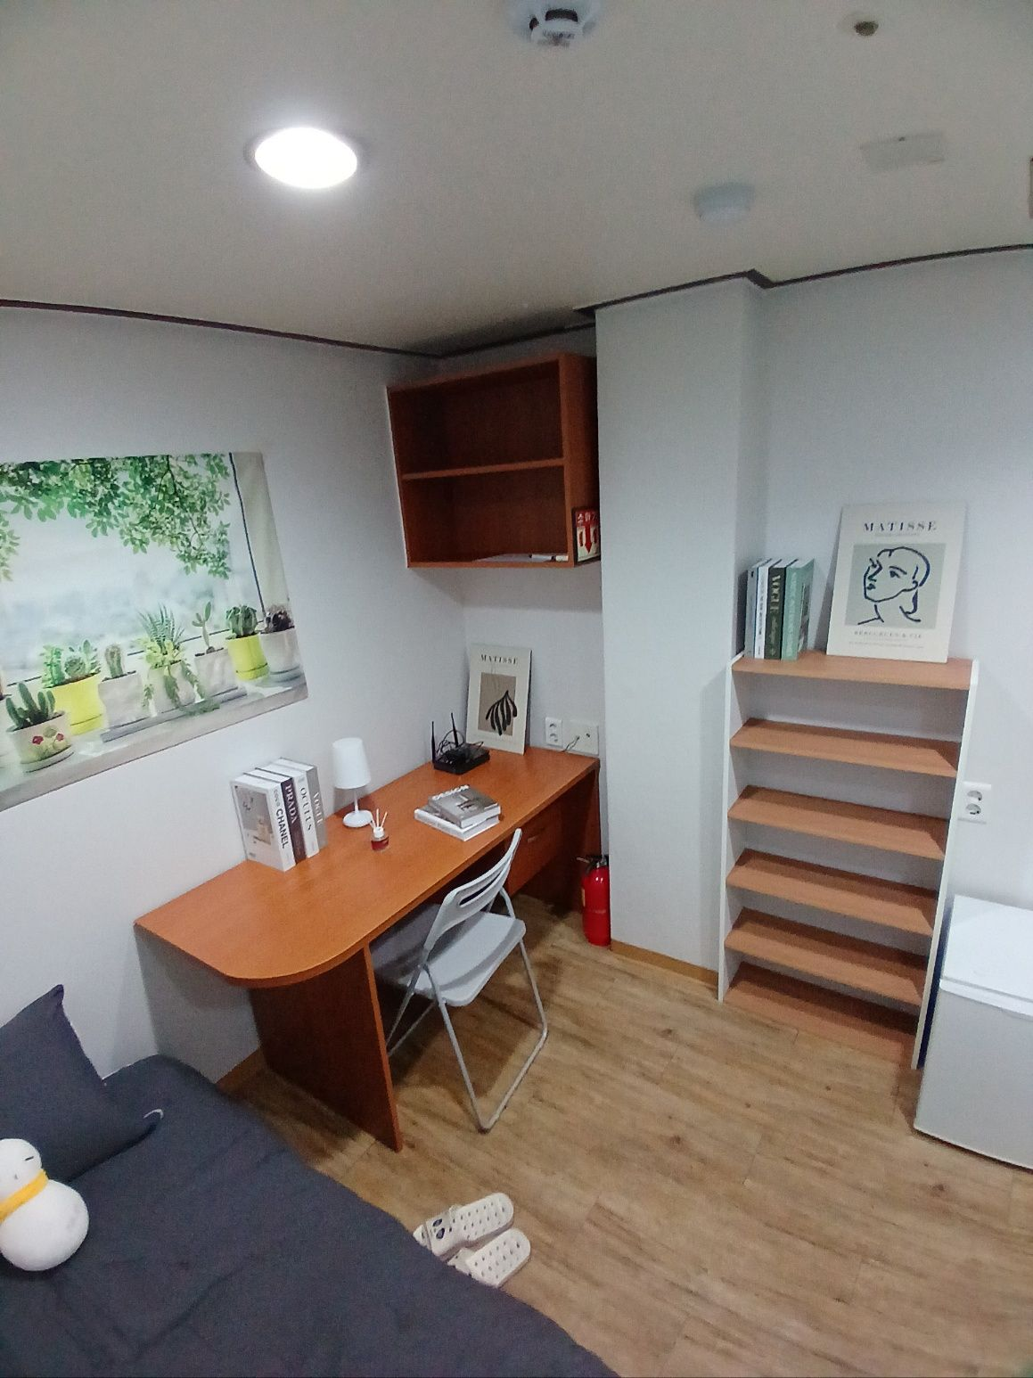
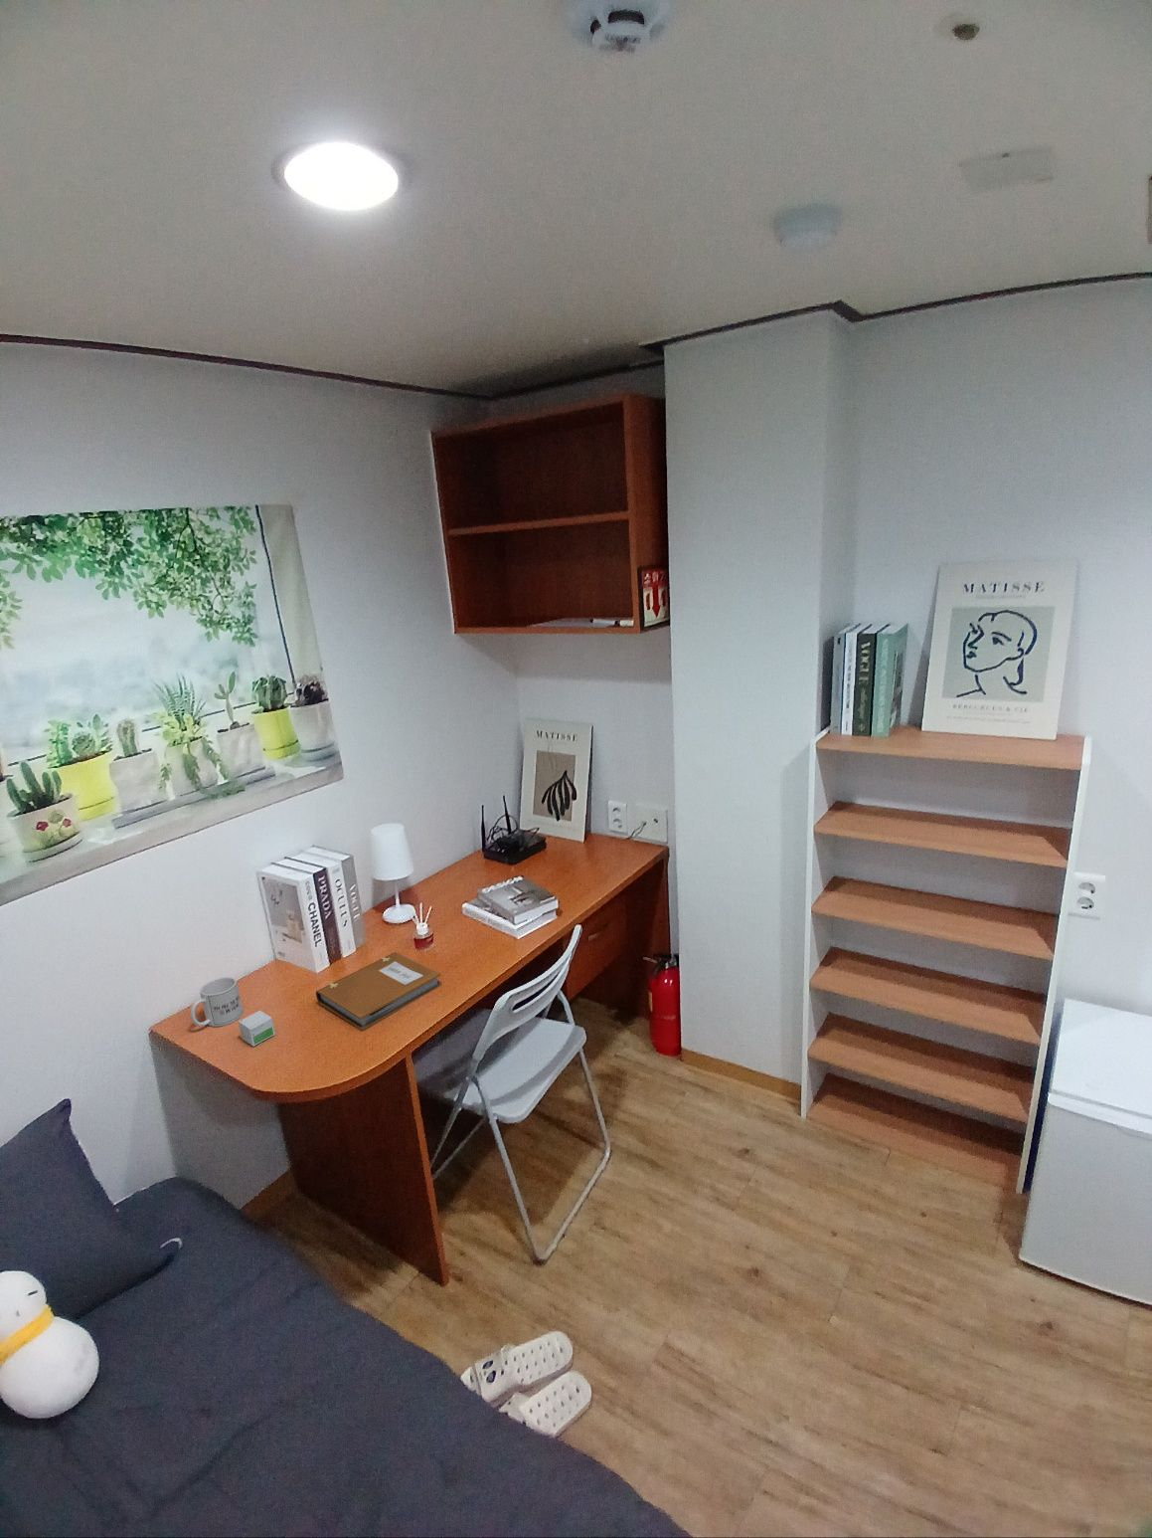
+ small box (257, 1028)
+ notebook (381, 986)
+ mug (214, 1005)
